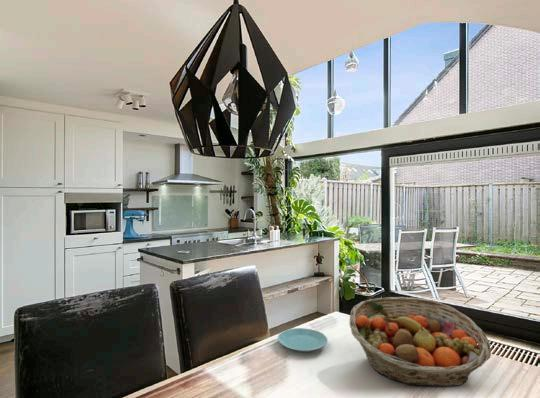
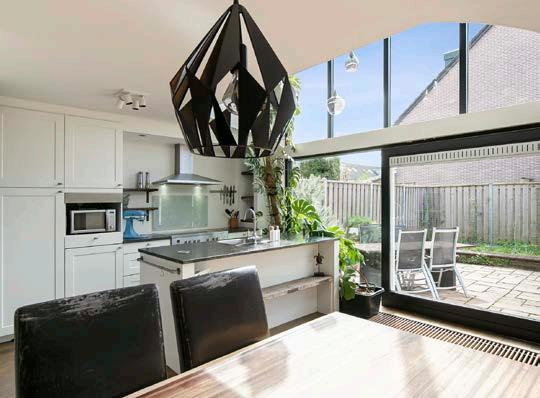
- plate (302, 340)
- fruit basket (414, 337)
